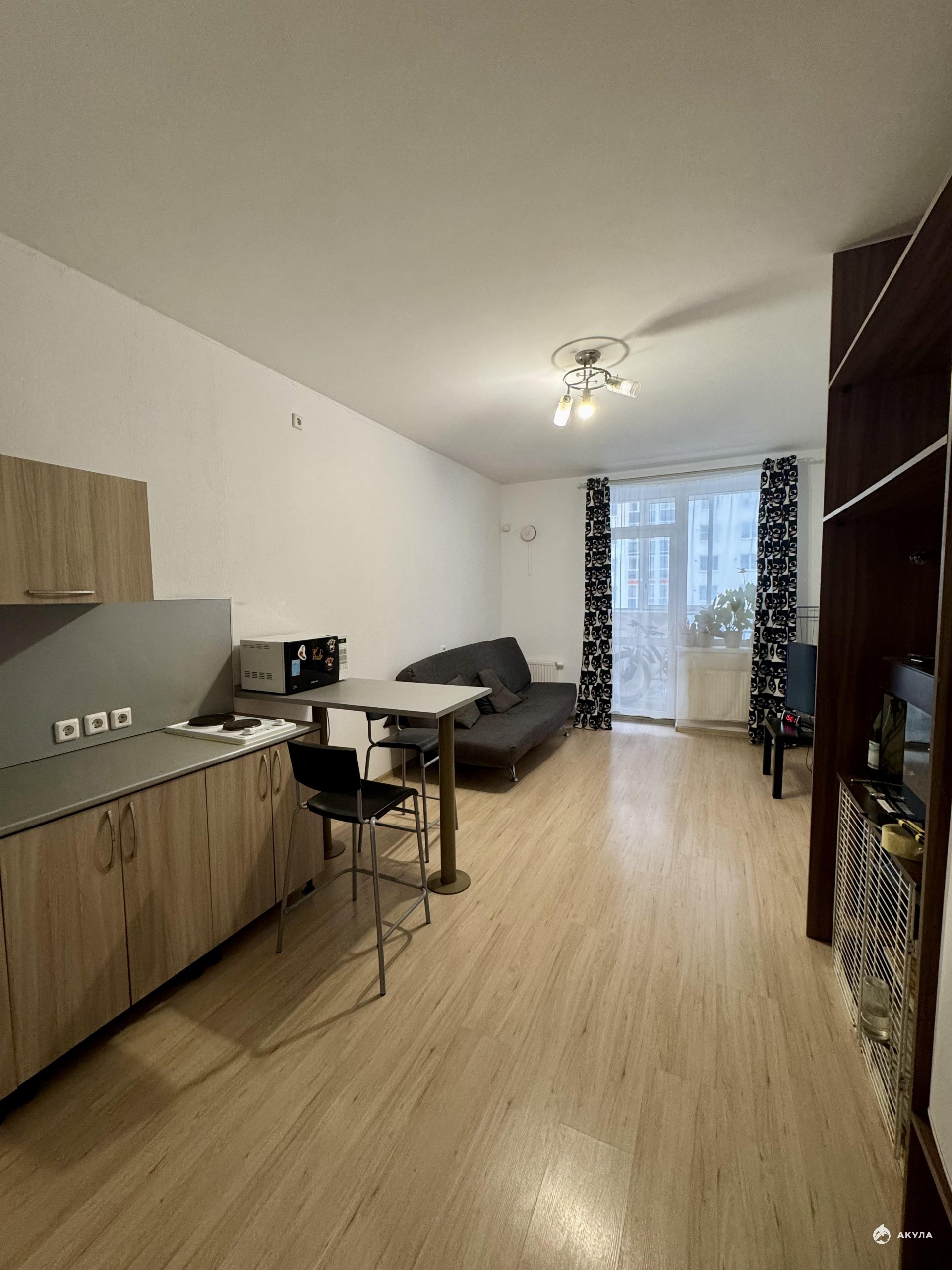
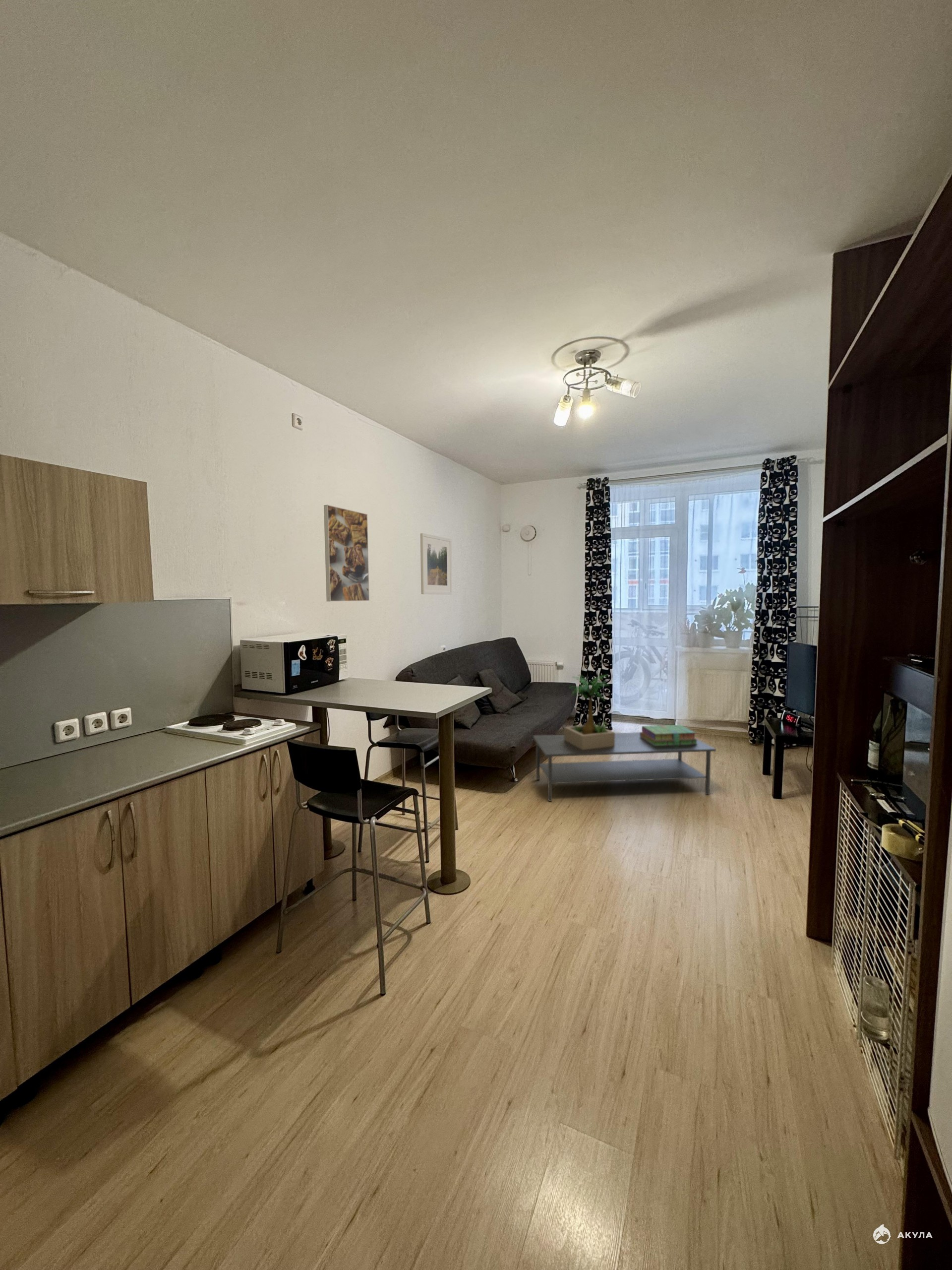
+ coffee table (619, 764)
+ stack of books (668, 734)
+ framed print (348, 556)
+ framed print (437, 565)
+ potted plant (592, 709)
